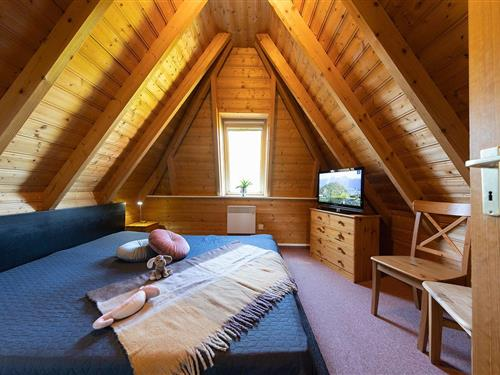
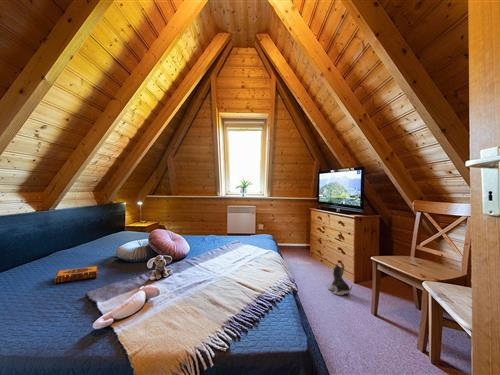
+ plush toy (340, 278)
+ hardback book (77, 274)
